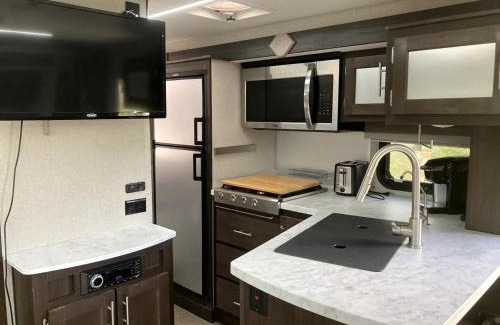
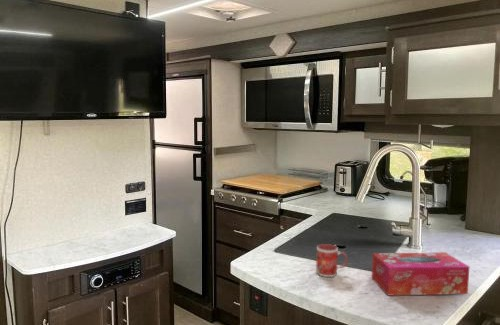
+ mug (331, 260)
+ tissue box (418, 272)
